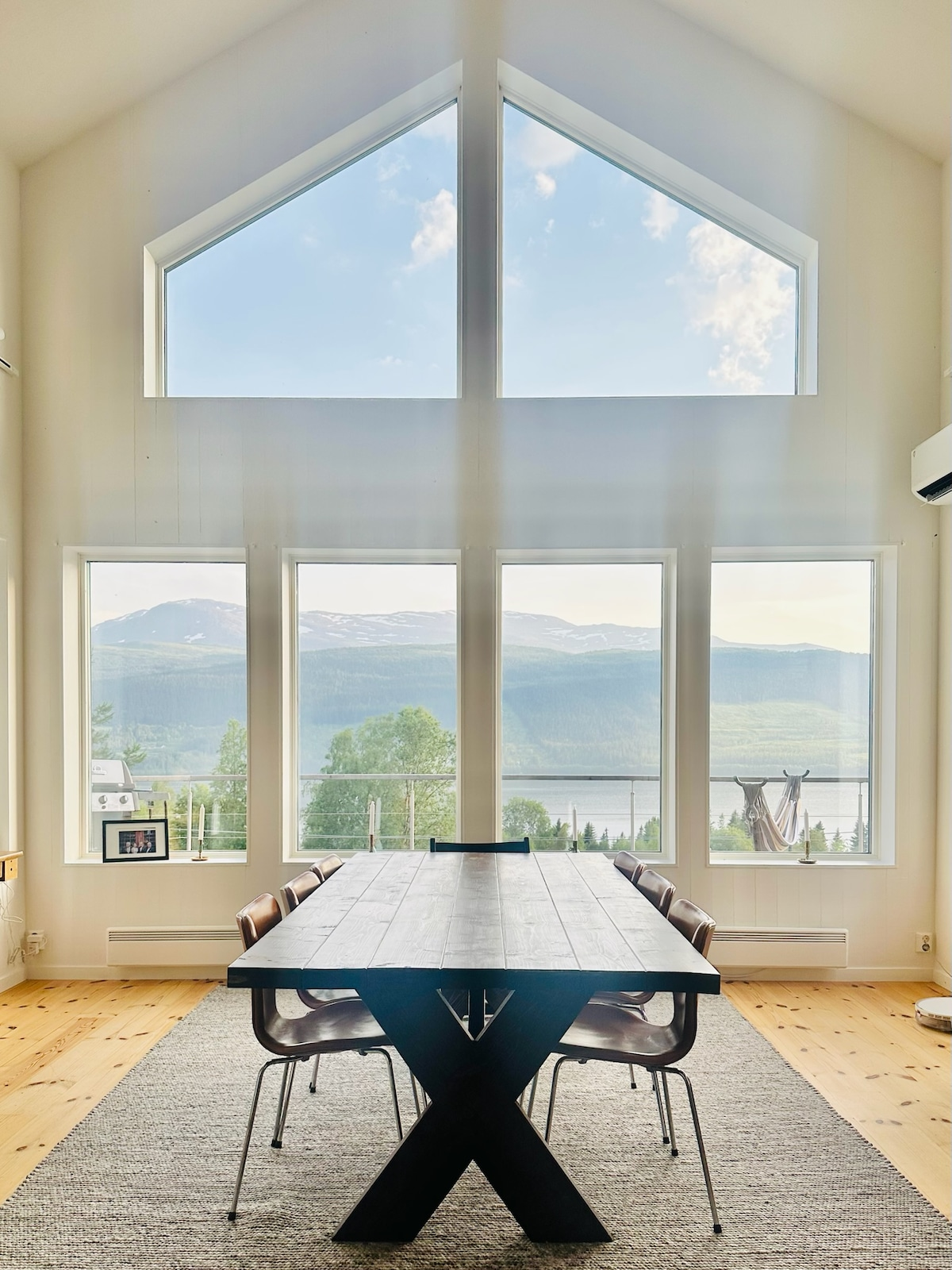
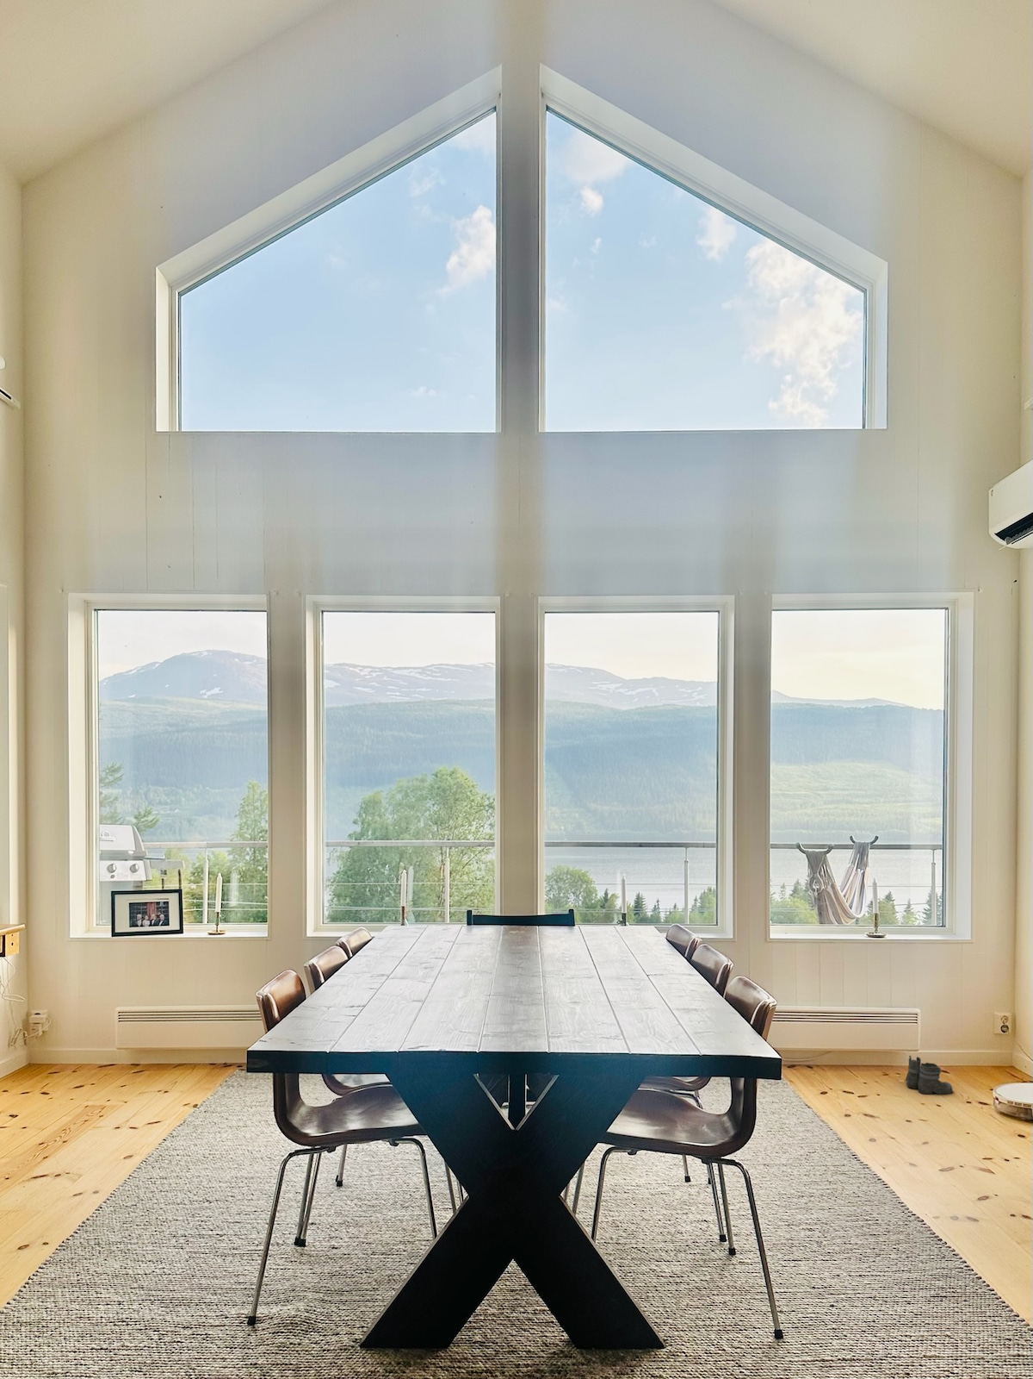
+ boots (927, 1074)
